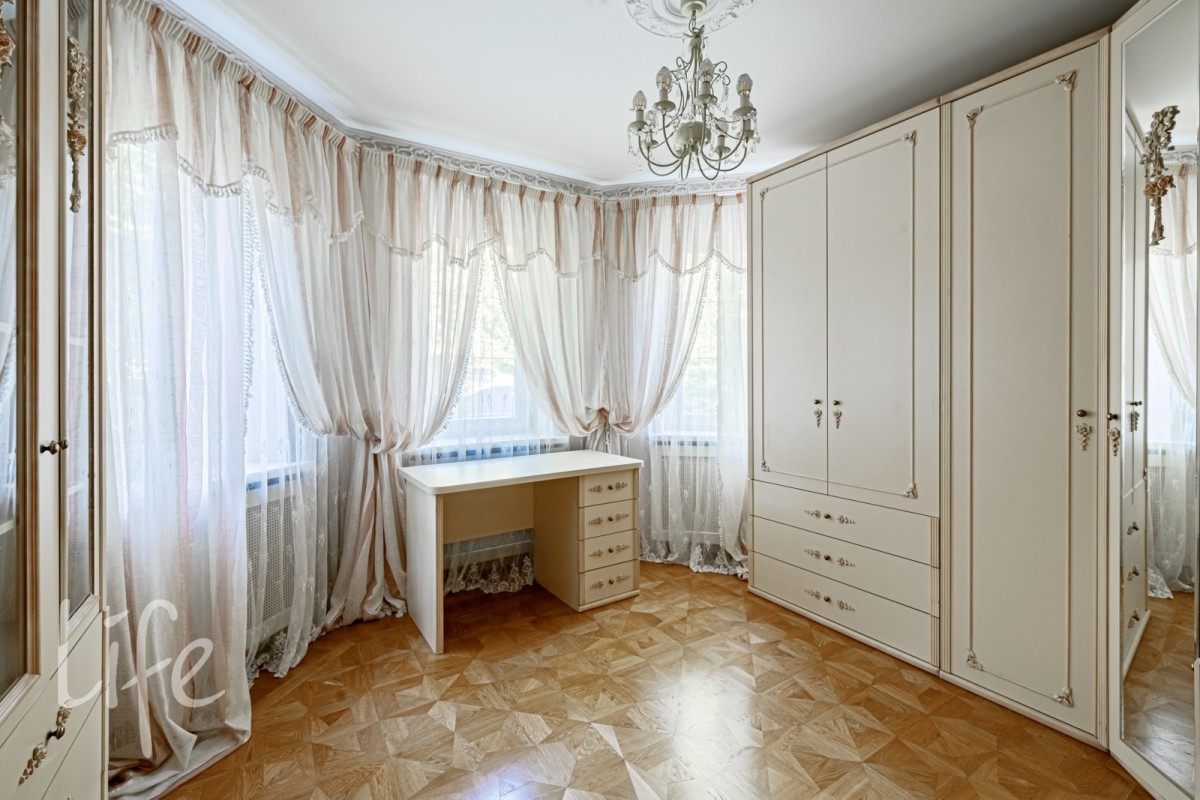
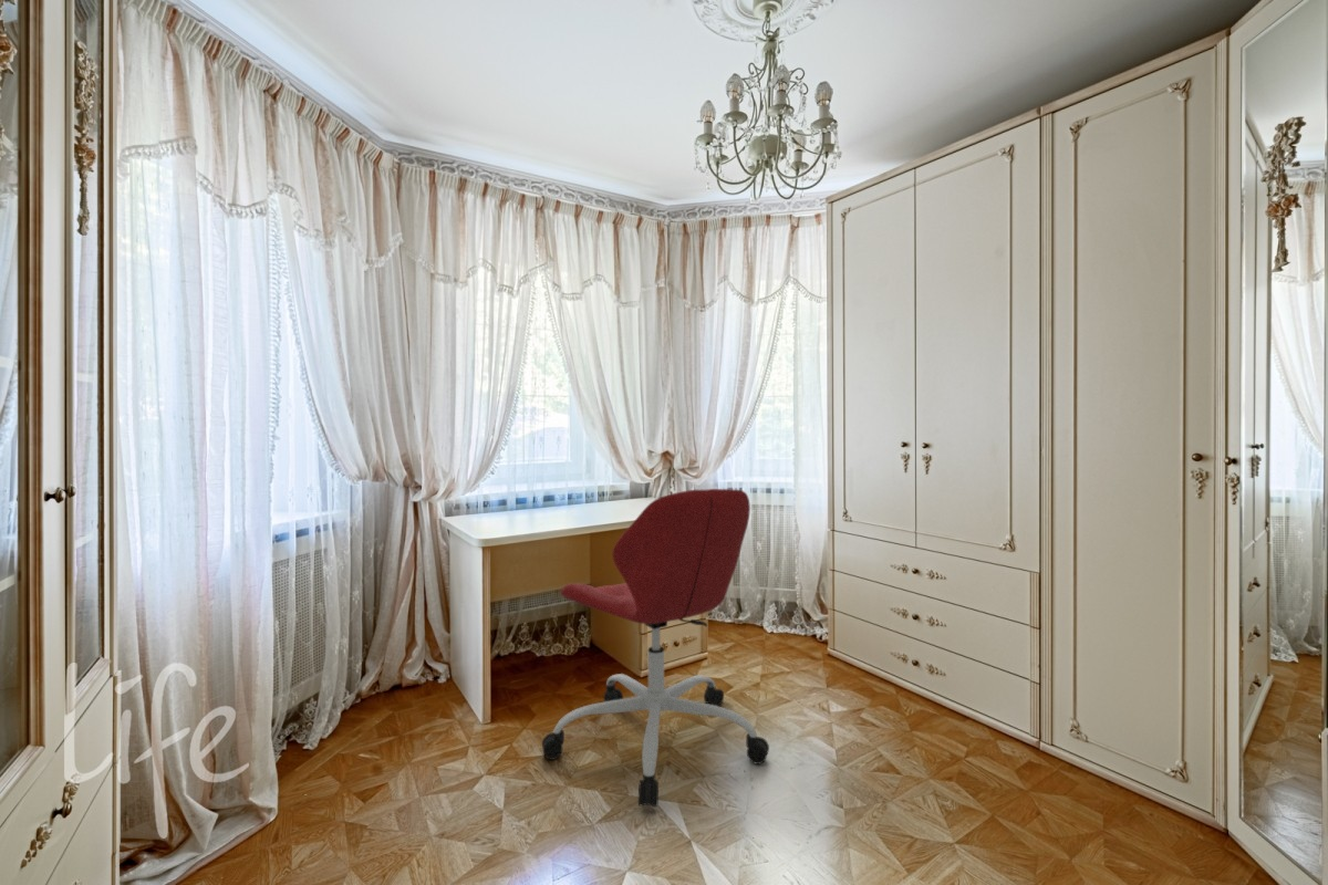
+ office chair (653, 611)
